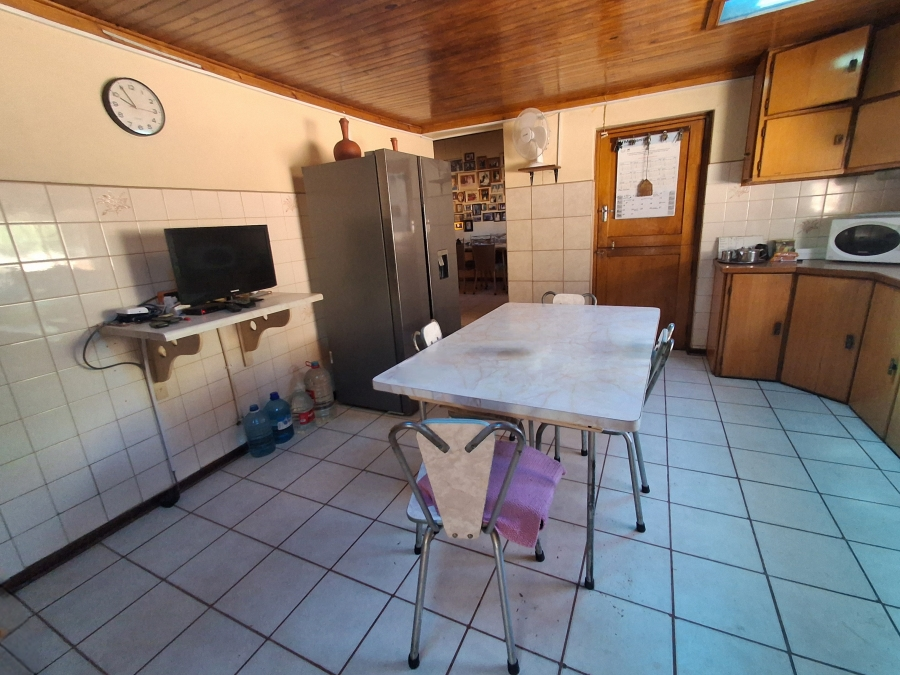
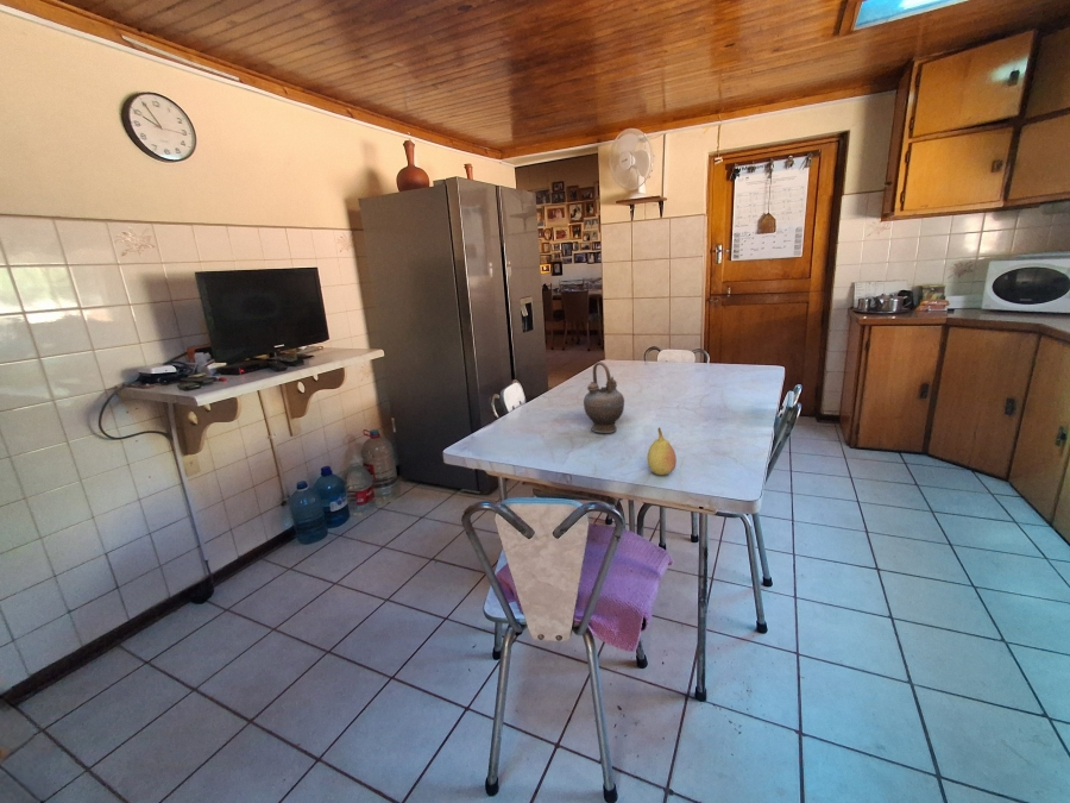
+ teapot (600, 395)
+ fruit (661, 450)
